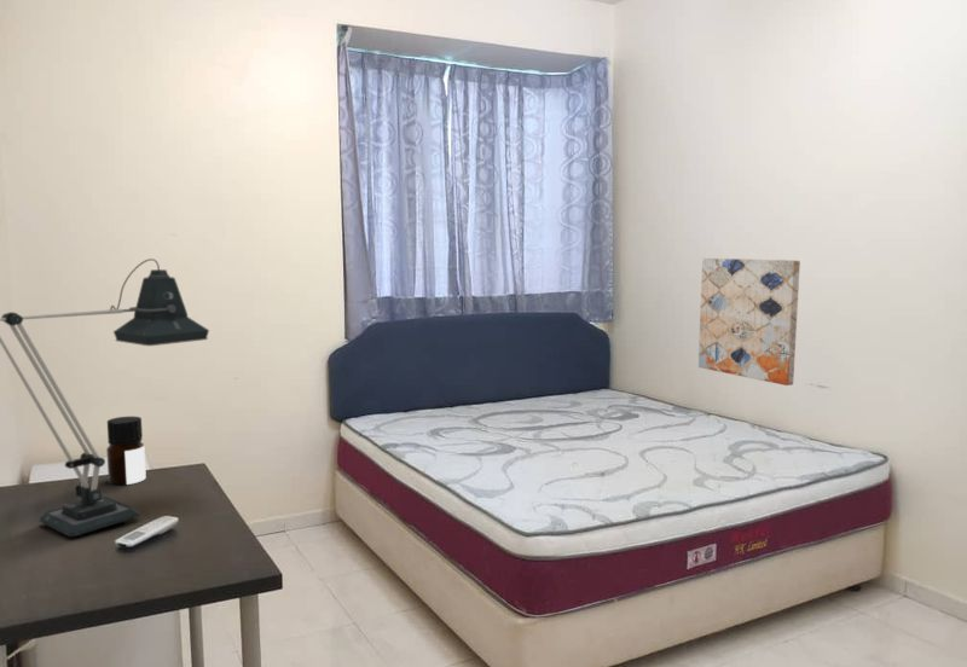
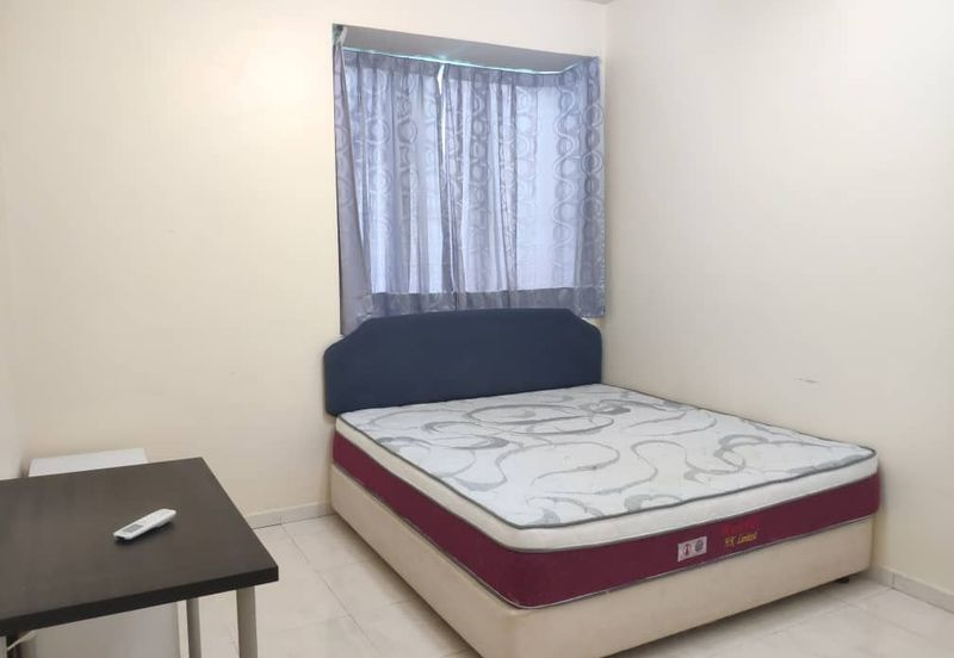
- wall art (745, 318)
- desk lamp (70, 407)
- bottle (126, 450)
